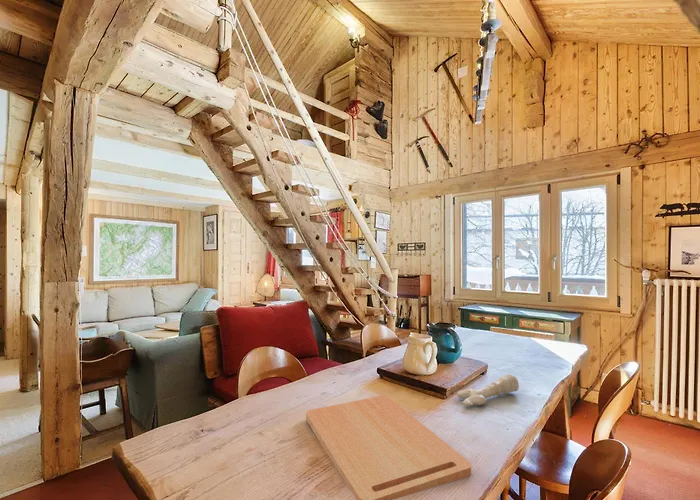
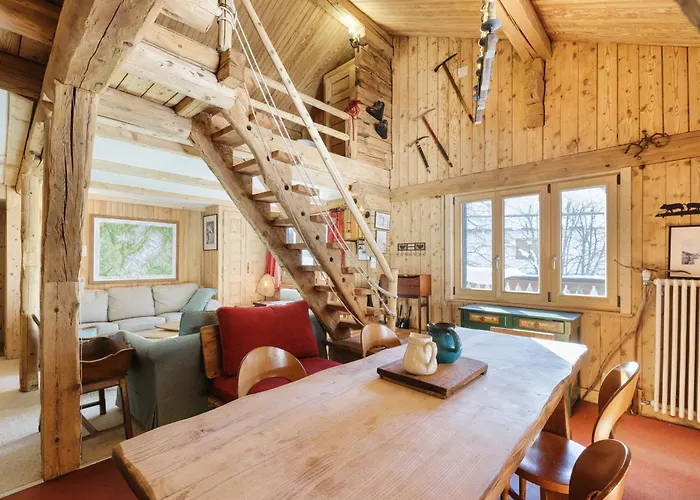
- candlestick (485, 389)
- cutting board (377, 438)
